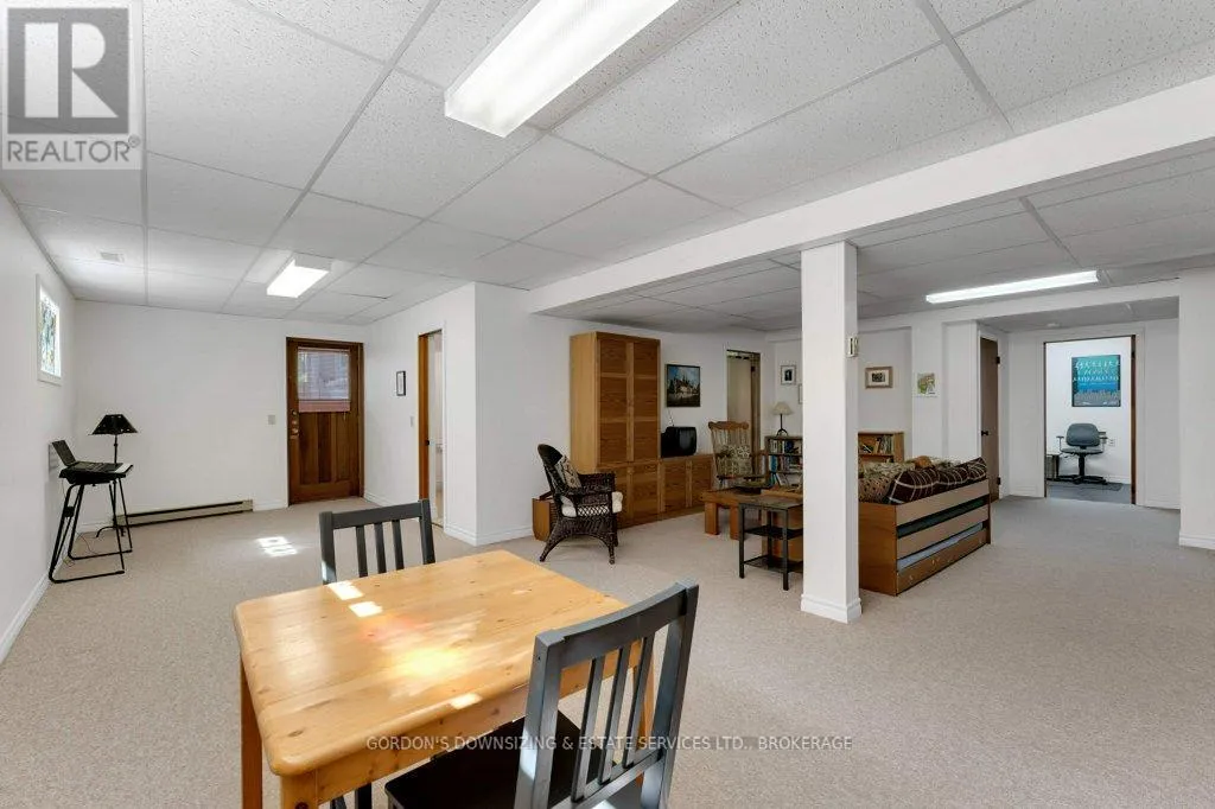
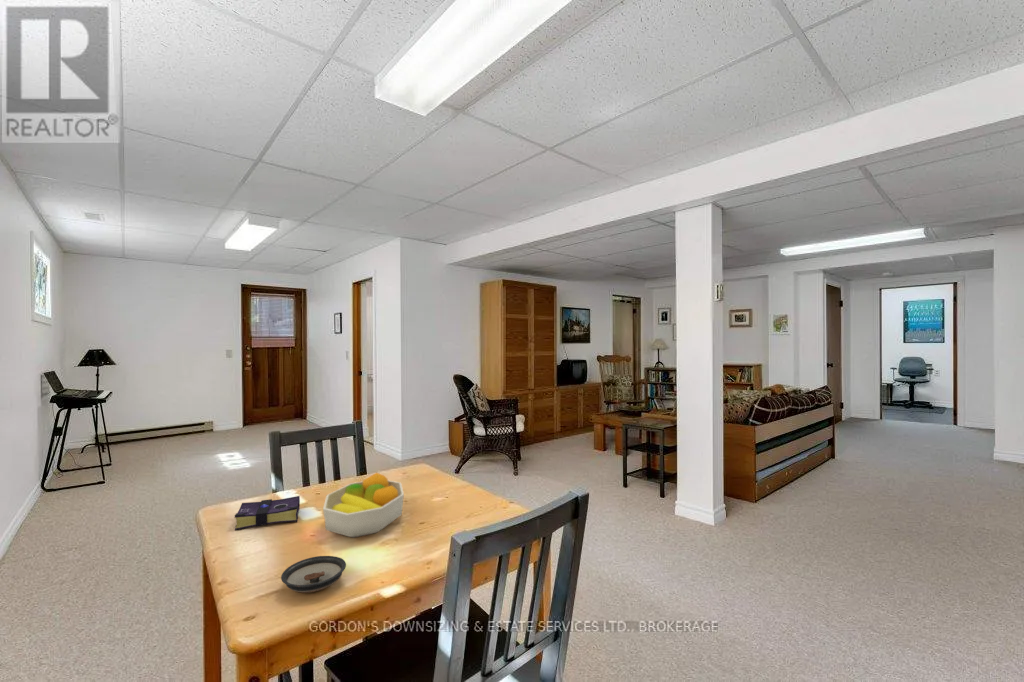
+ fruit bowl (365, 502)
+ book (269, 510)
+ saucer (314, 576)
